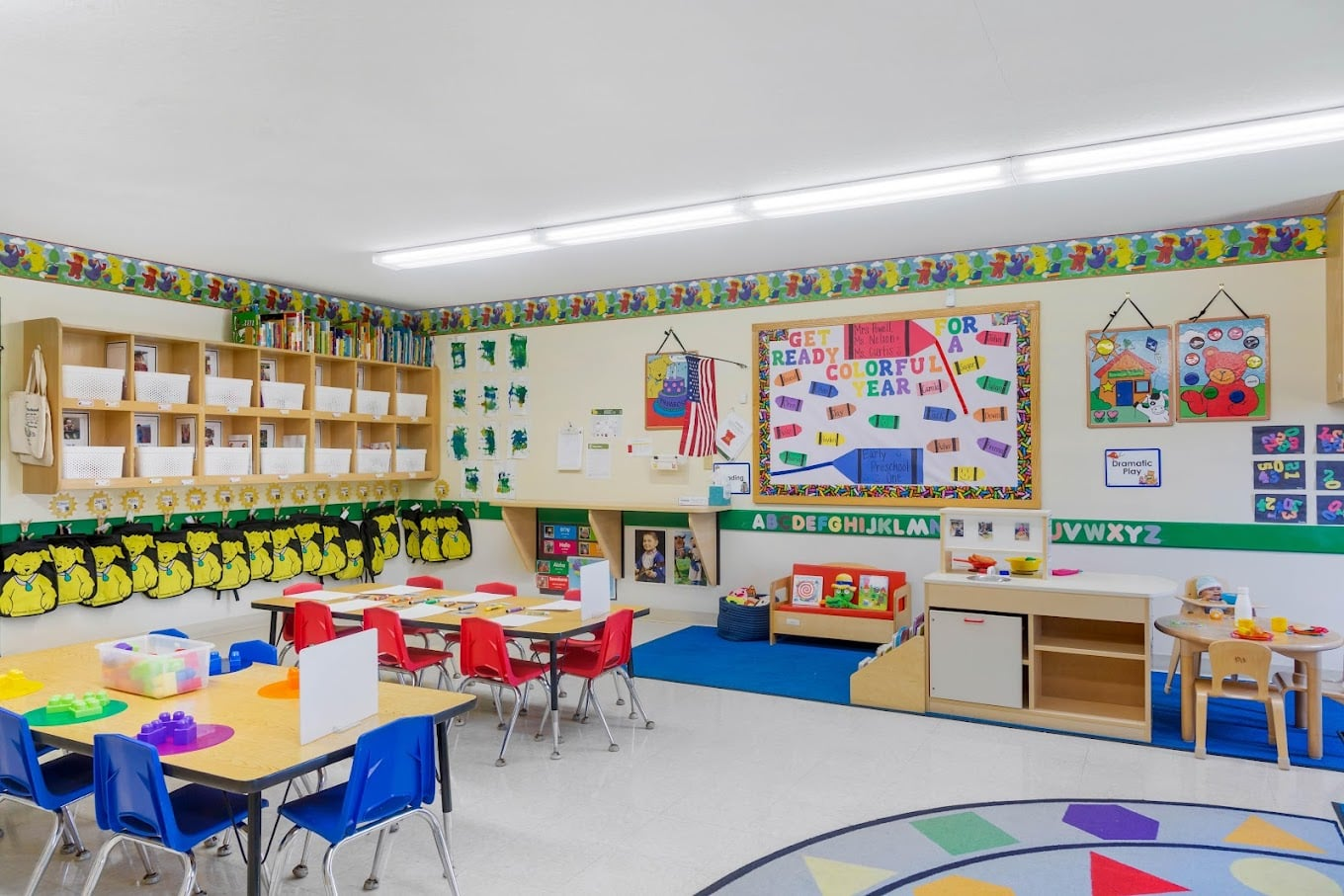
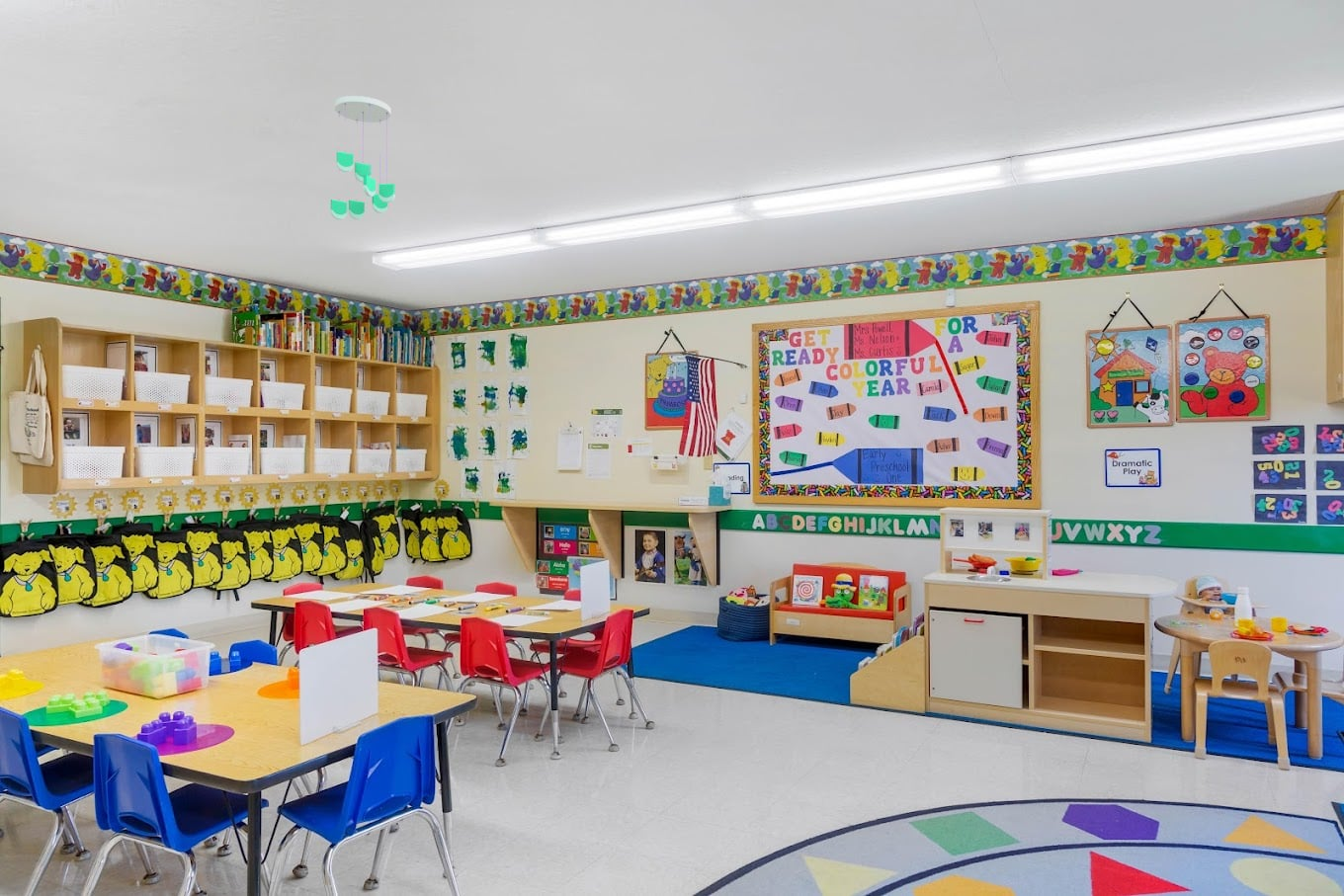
+ ceiling mobile (363, 162)
